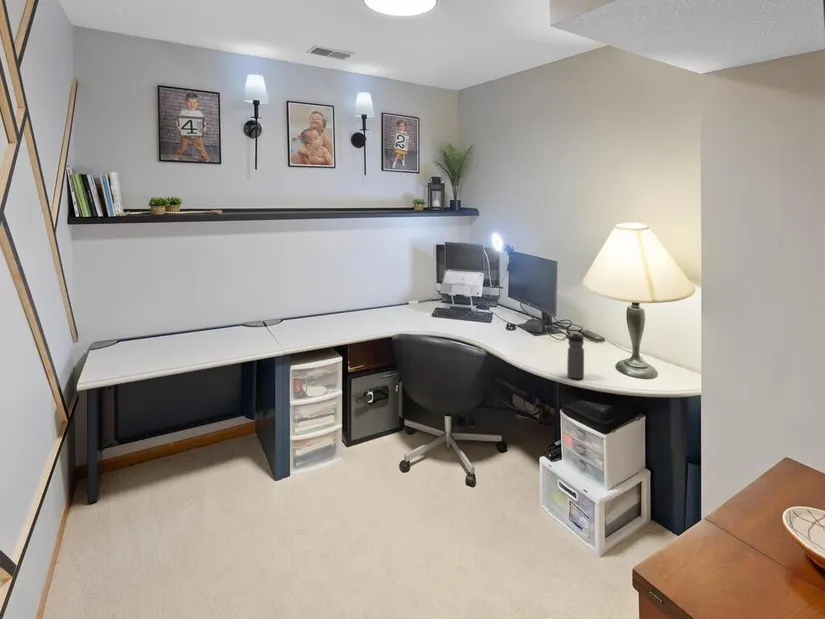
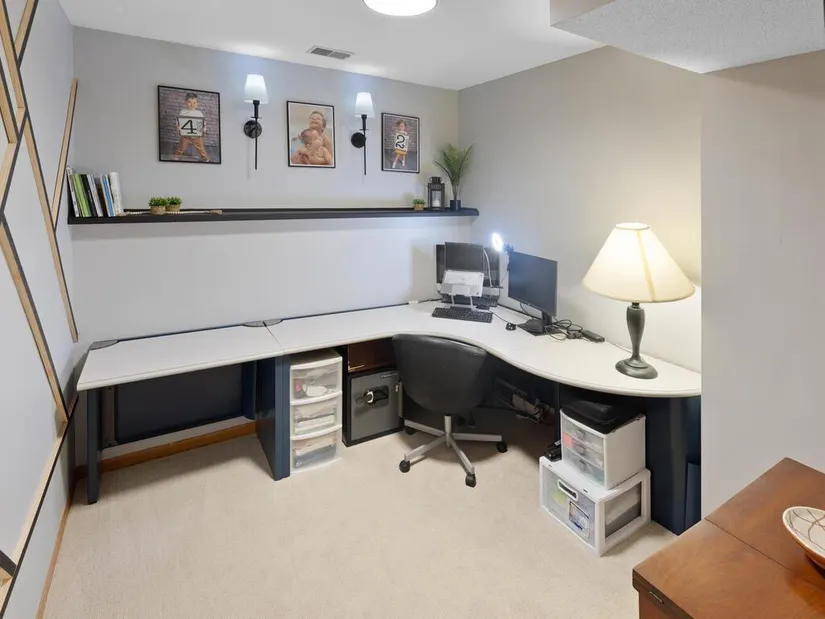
- water bottle (575, 355)
